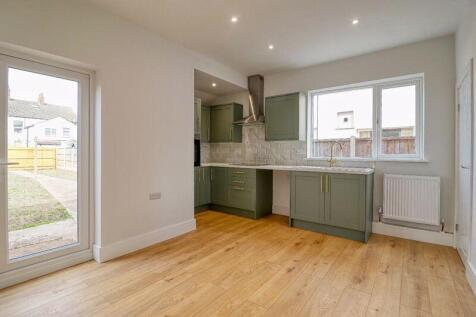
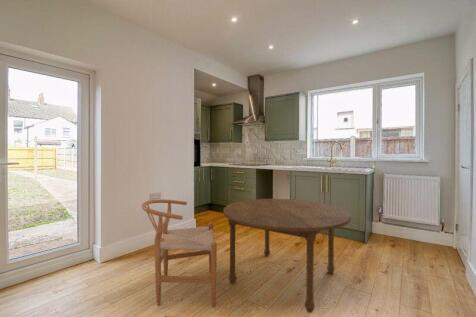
+ chair (179, 245)
+ dining table (287, 234)
